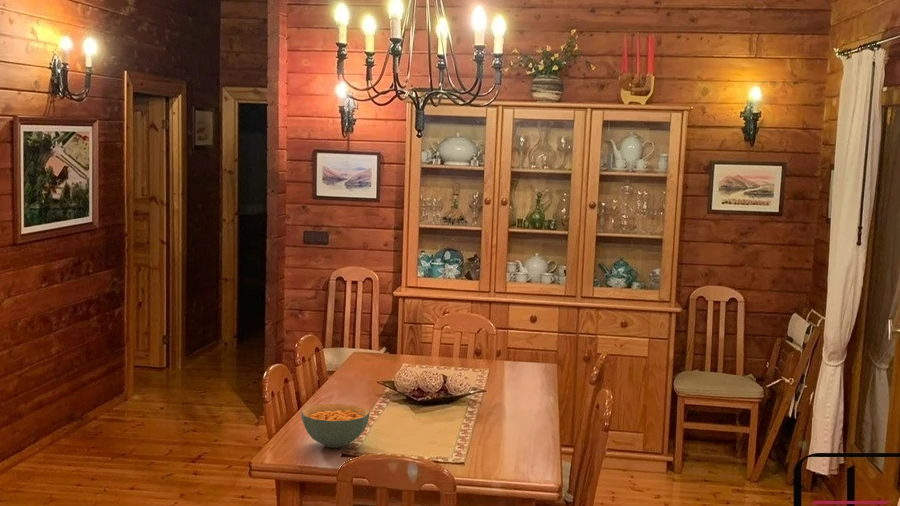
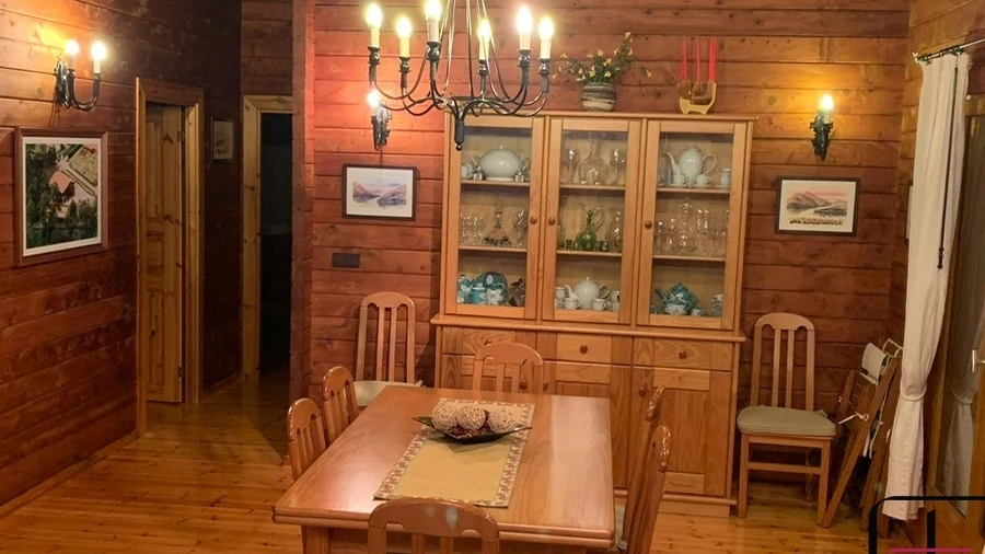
- cereal bowl (334, 428)
